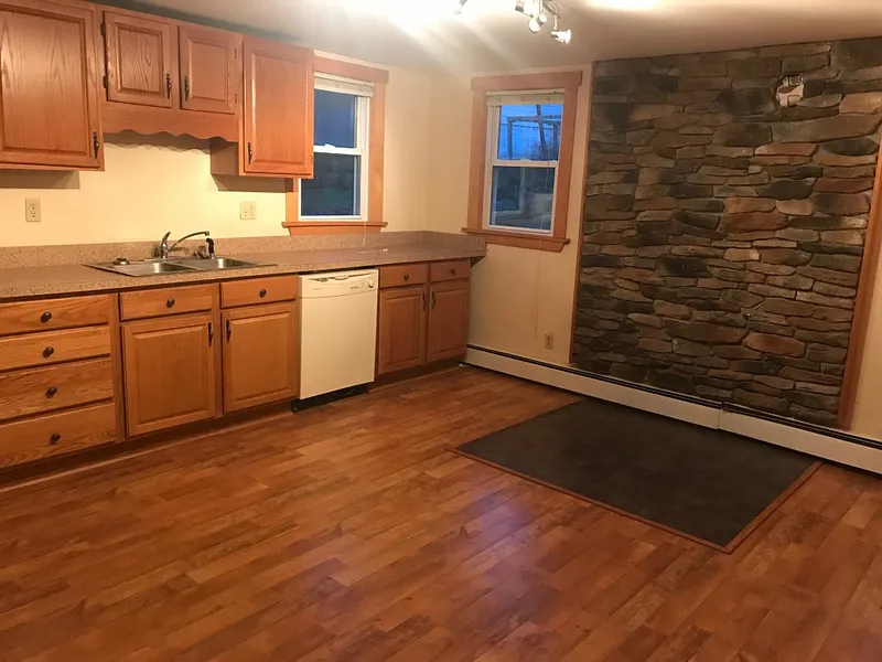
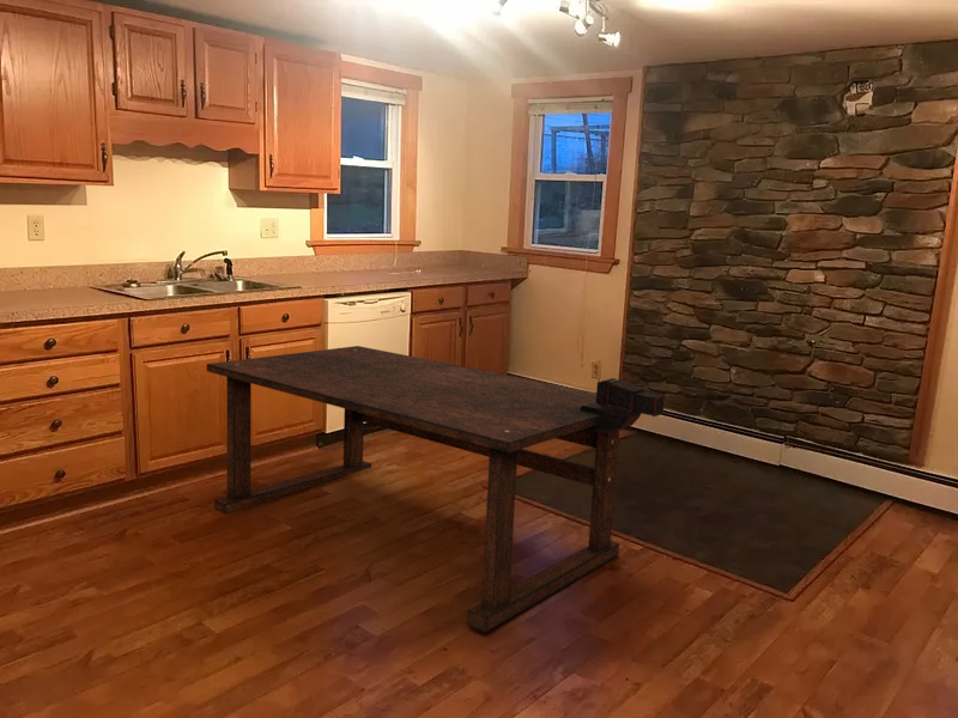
+ dining table (432, 440)
